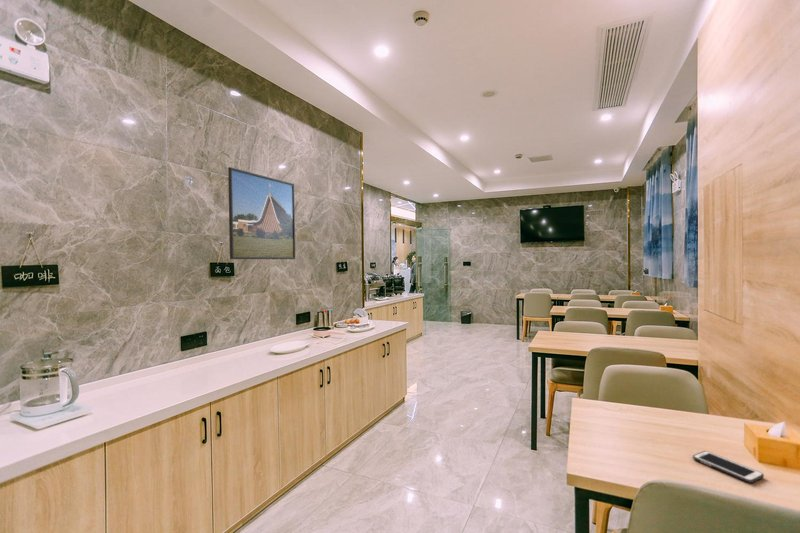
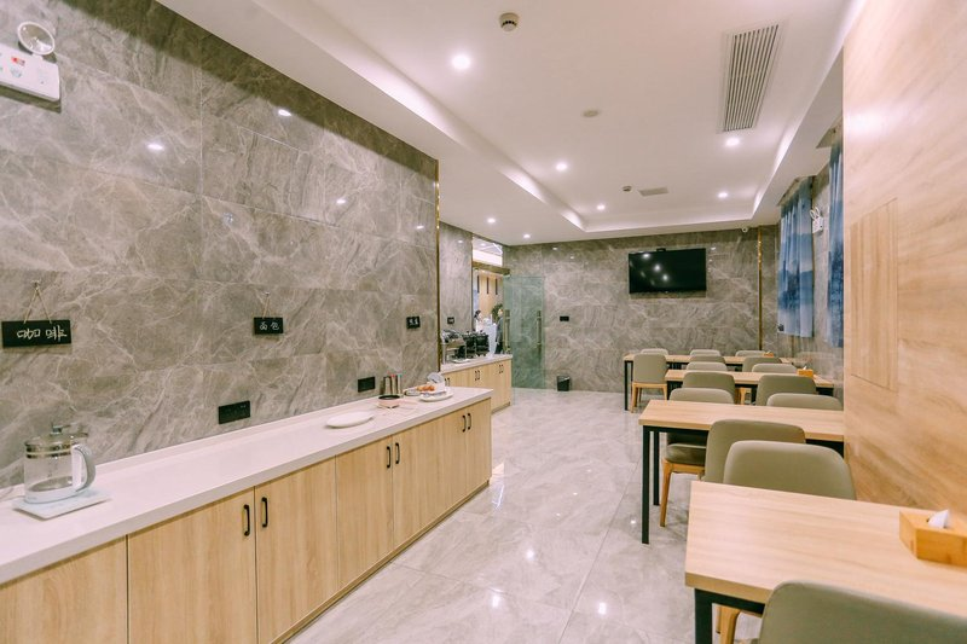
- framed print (265, 217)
- cell phone (726, 465)
